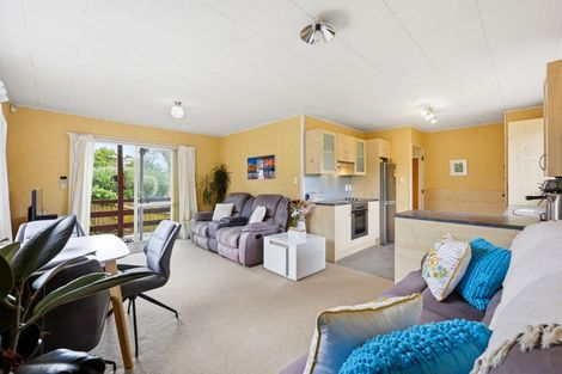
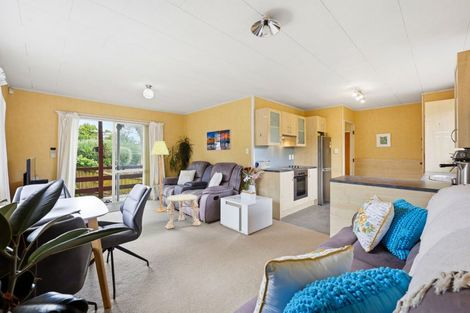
+ side table (180, 210)
+ floor lamp (160, 175)
